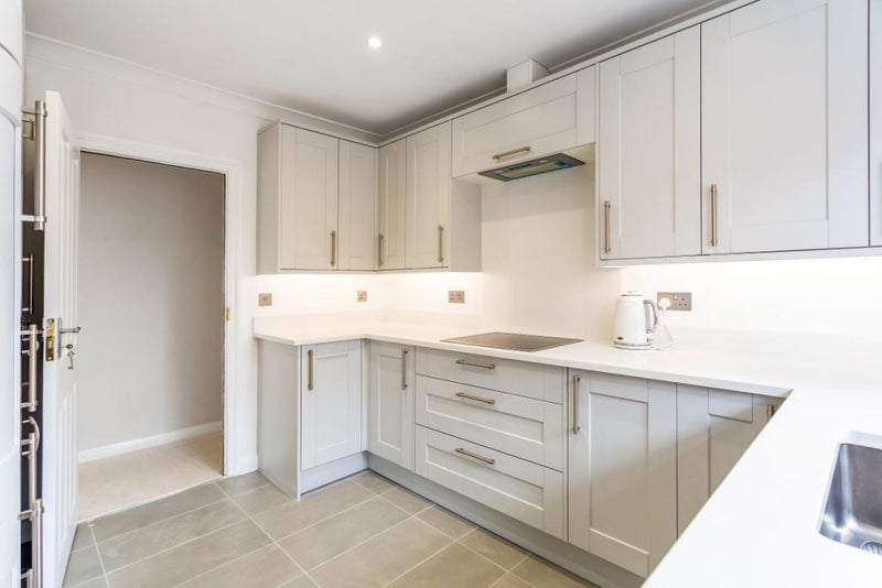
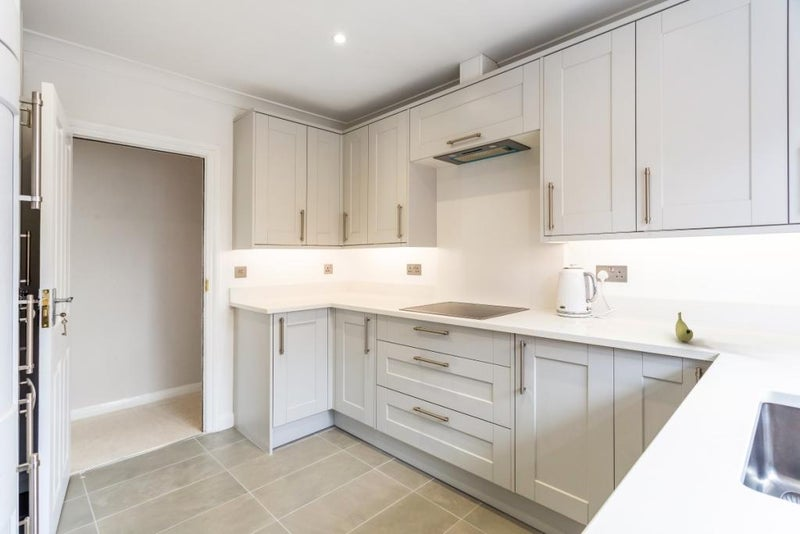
+ fruit (683, 327)
